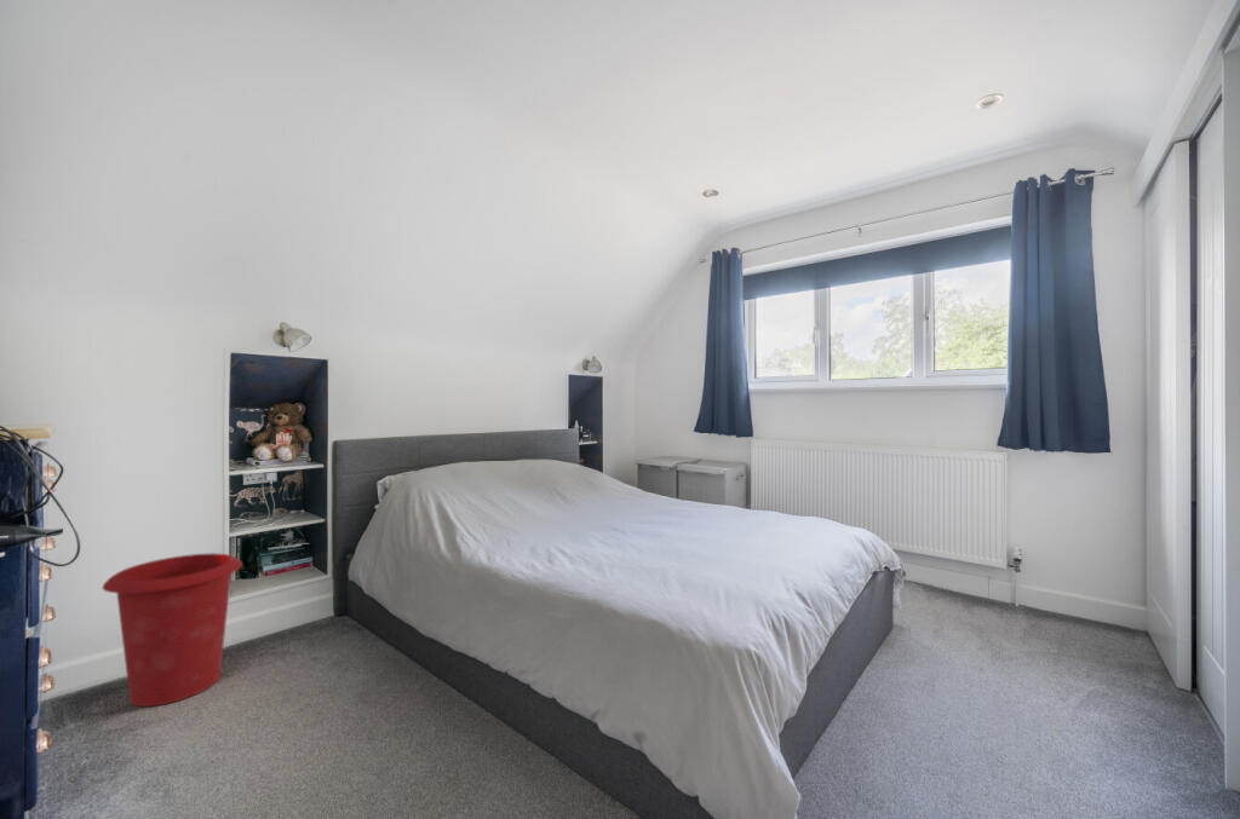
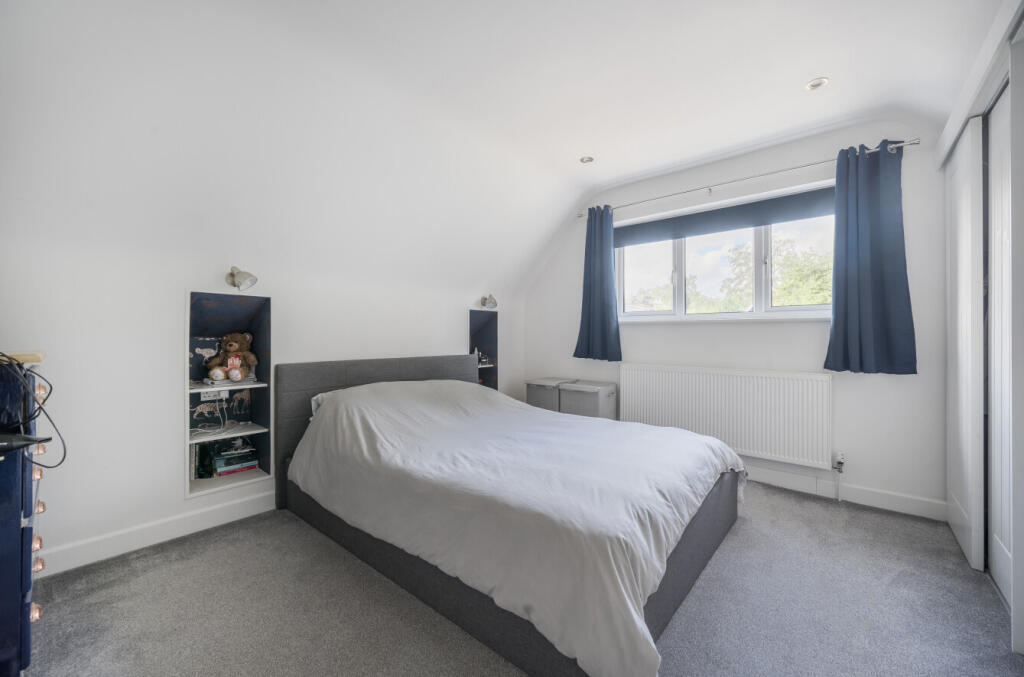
- waste bin (177, 625)
